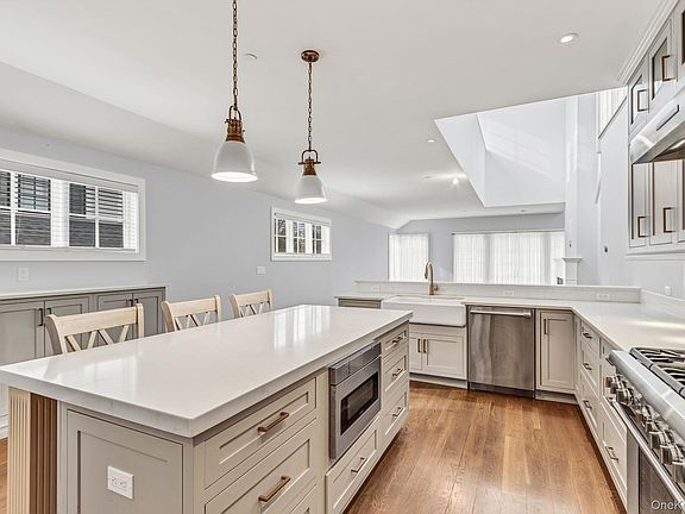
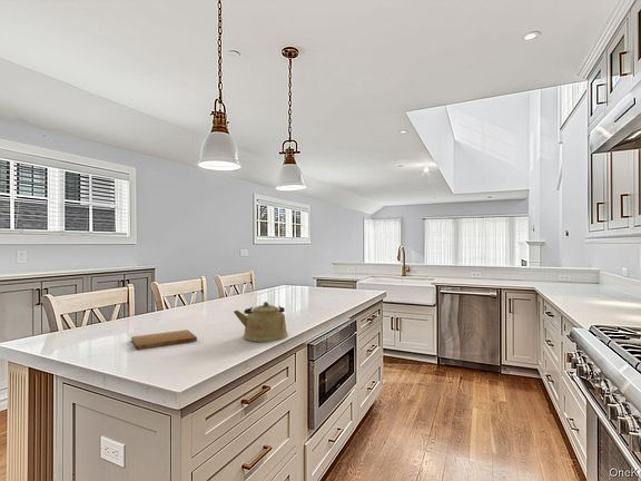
+ cutting board (164, 338)
+ kettle (260, 318)
